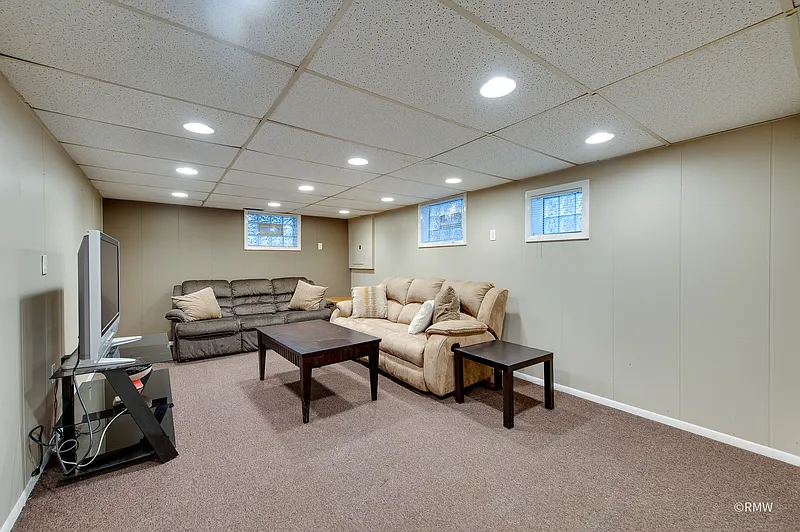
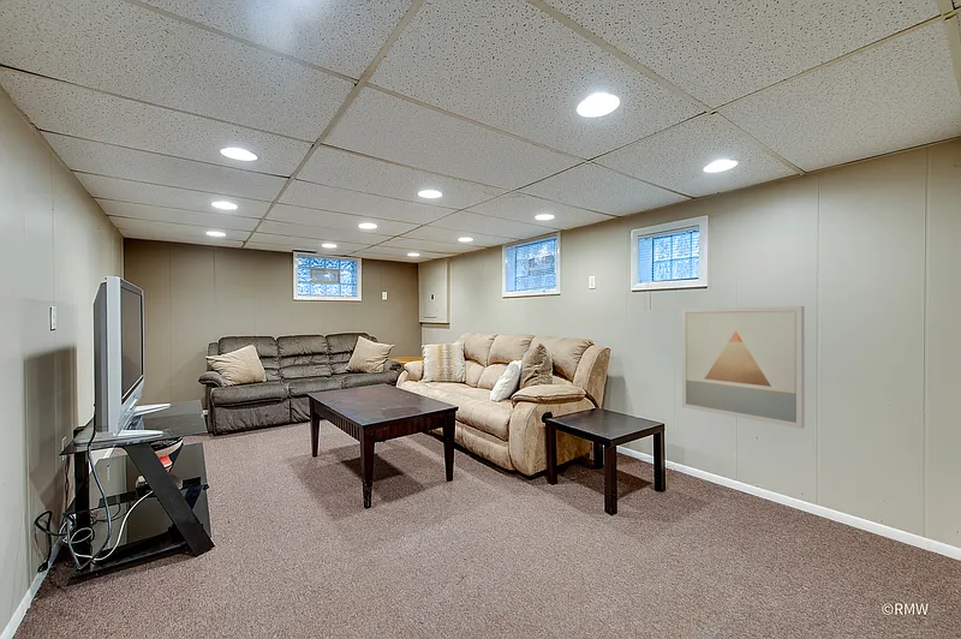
+ wall art (736, 362)
